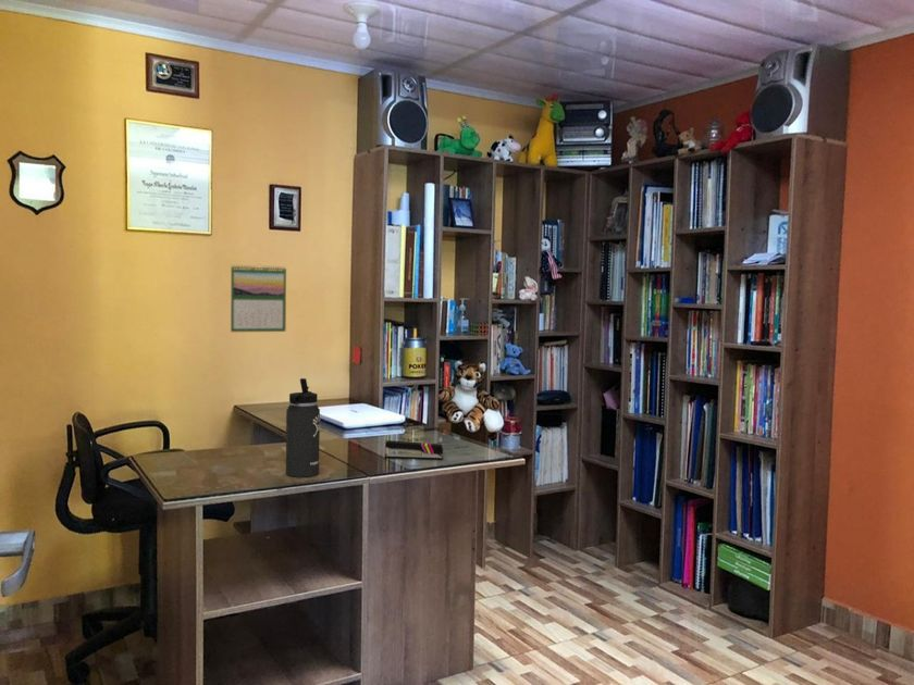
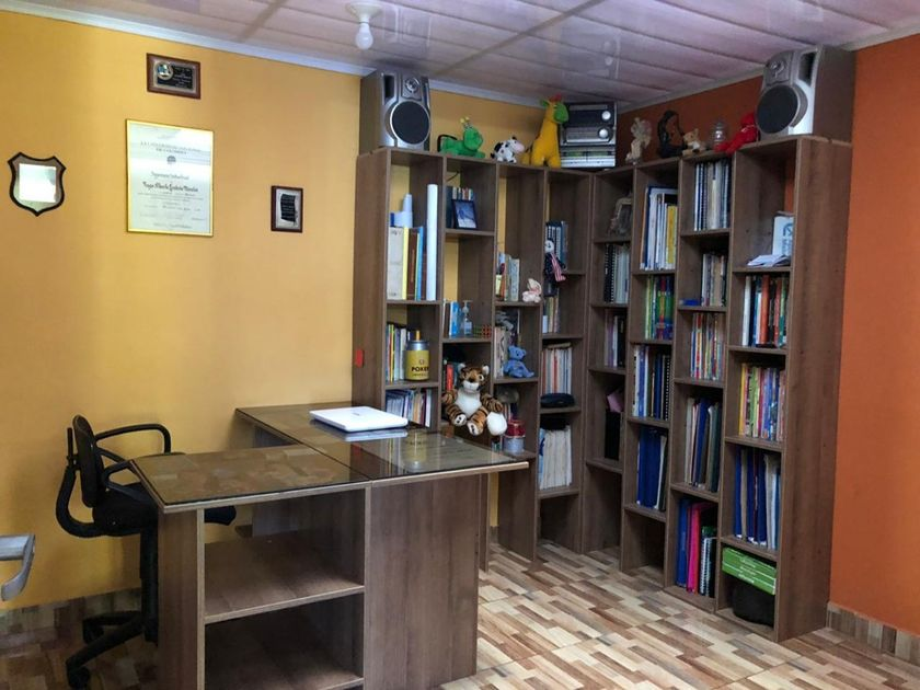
- calendar (258, 298)
- thermos bottle (301, 426)
- stapler (413, 449)
